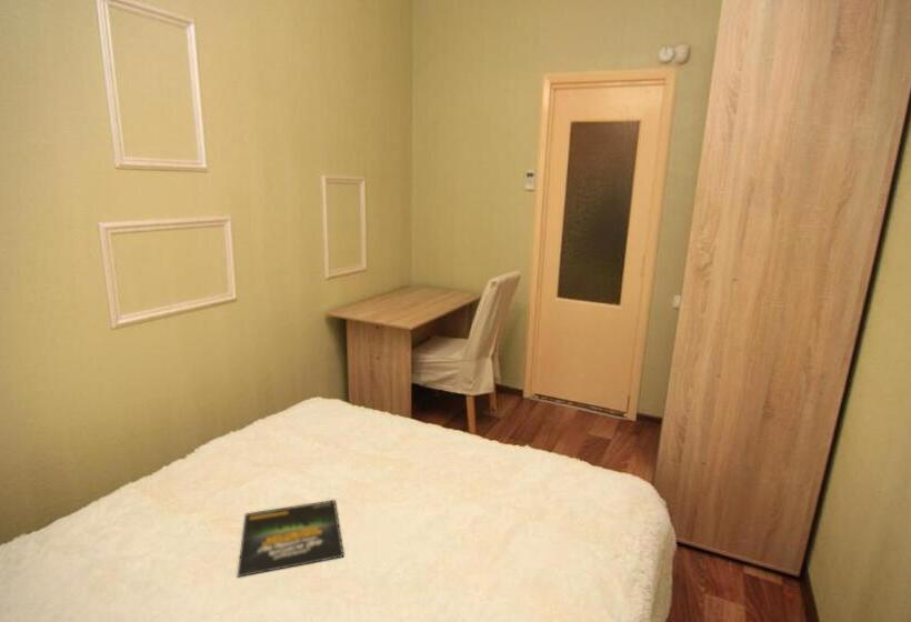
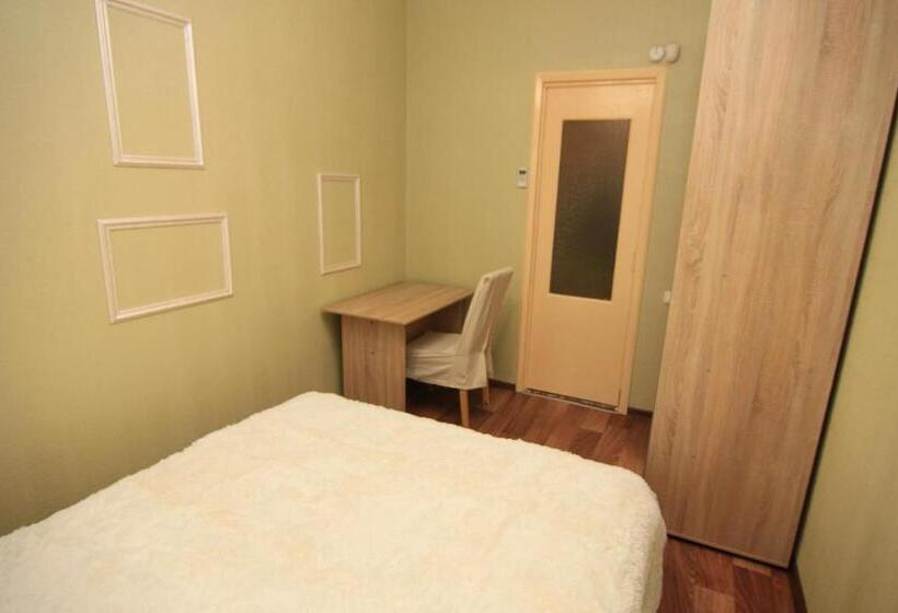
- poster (291, 533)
